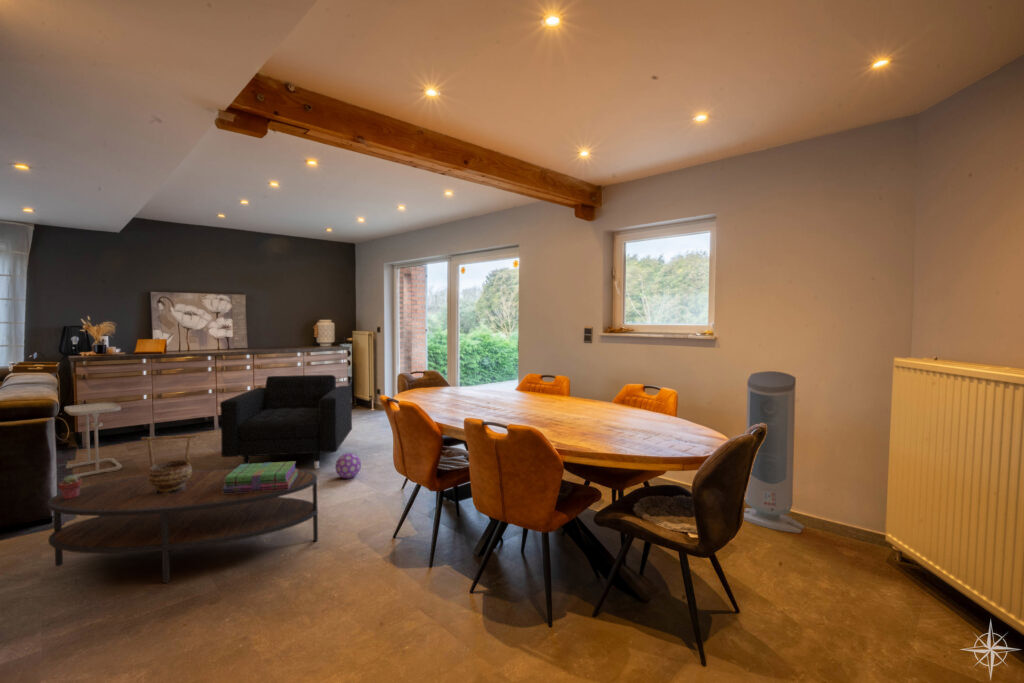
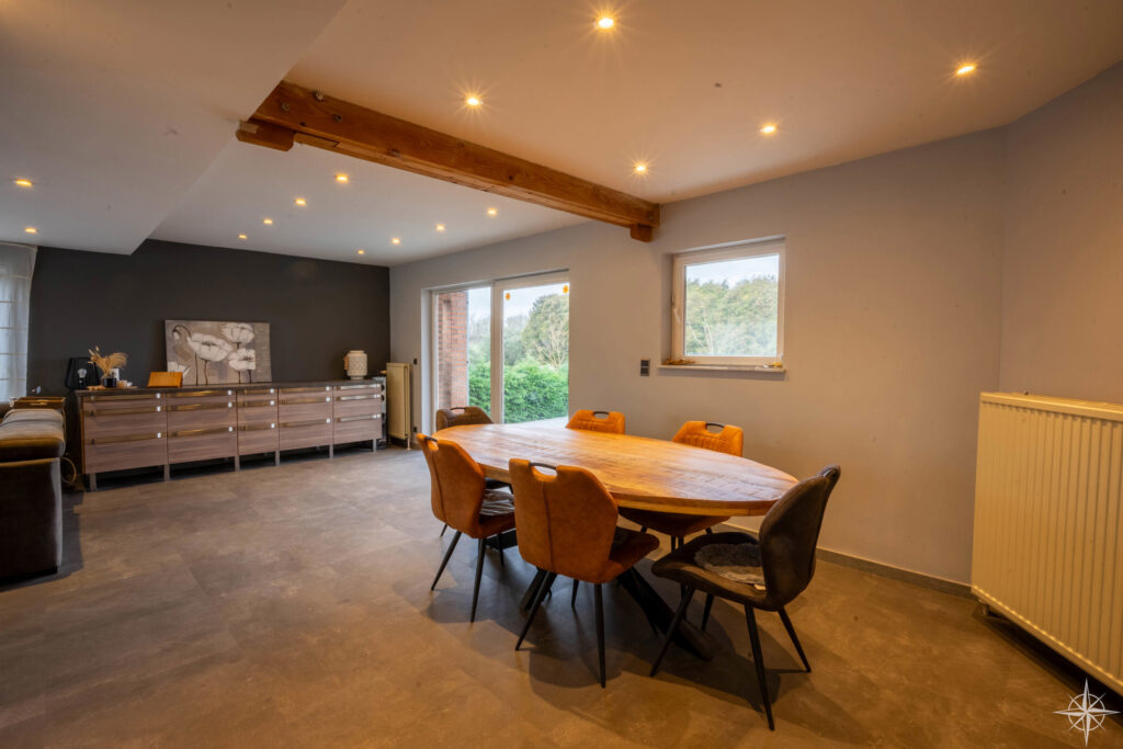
- decorative bowl (169, 462)
- coffee table (193, 519)
- decorative ball (348, 465)
- side table (95, 438)
- potted succulent (70, 485)
- stack of books (262, 475)
- air purifier (769, 446)
- armchair (293, 418)
